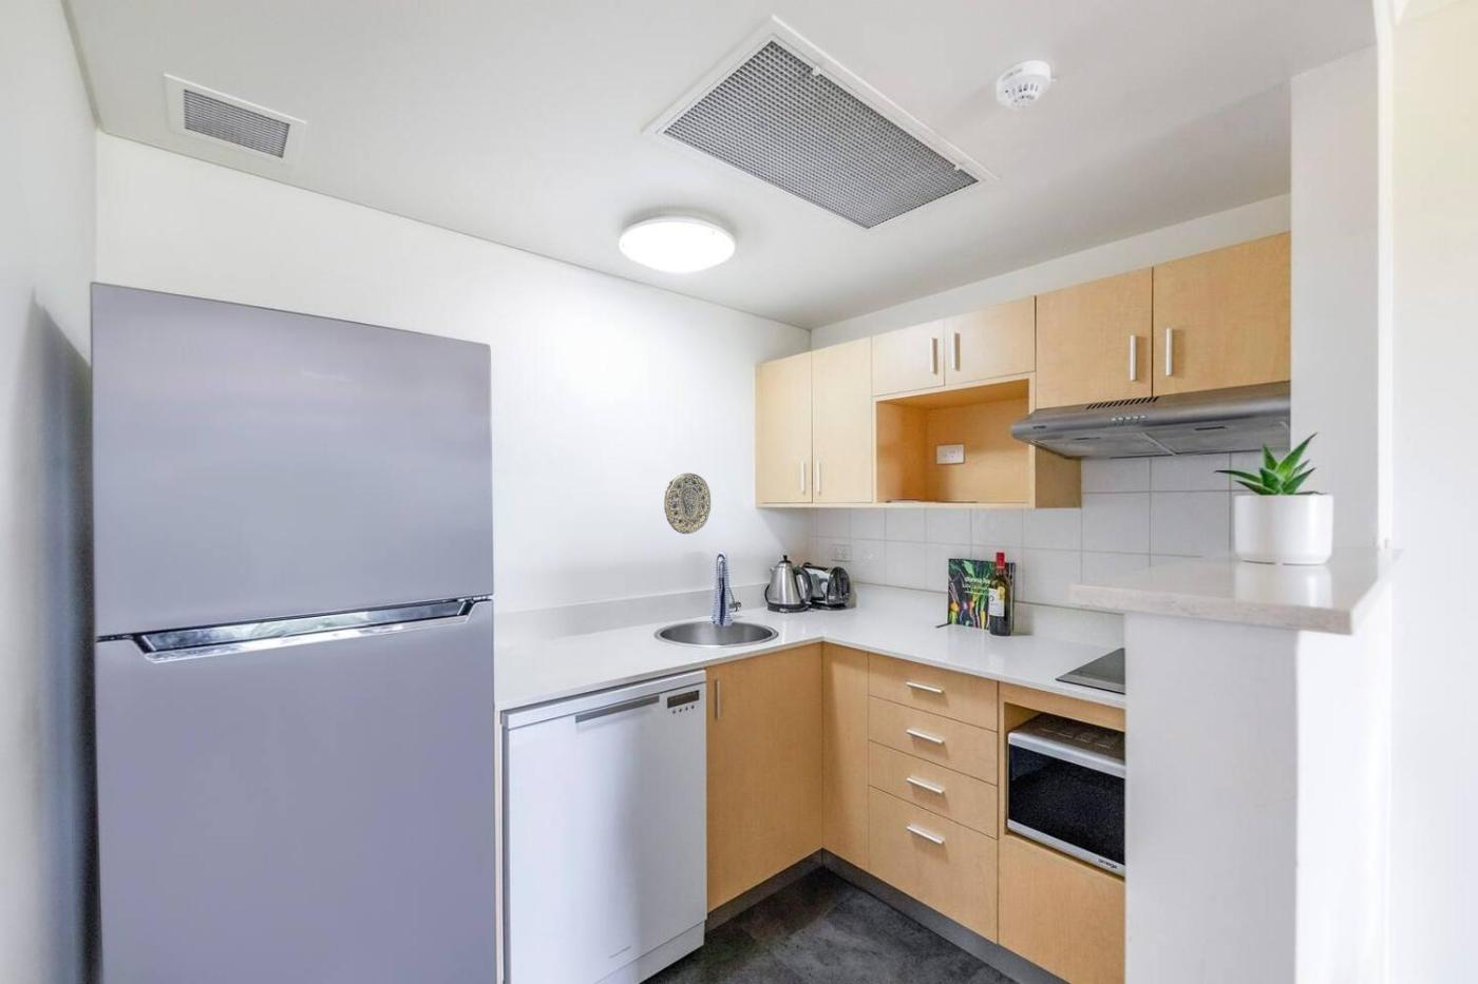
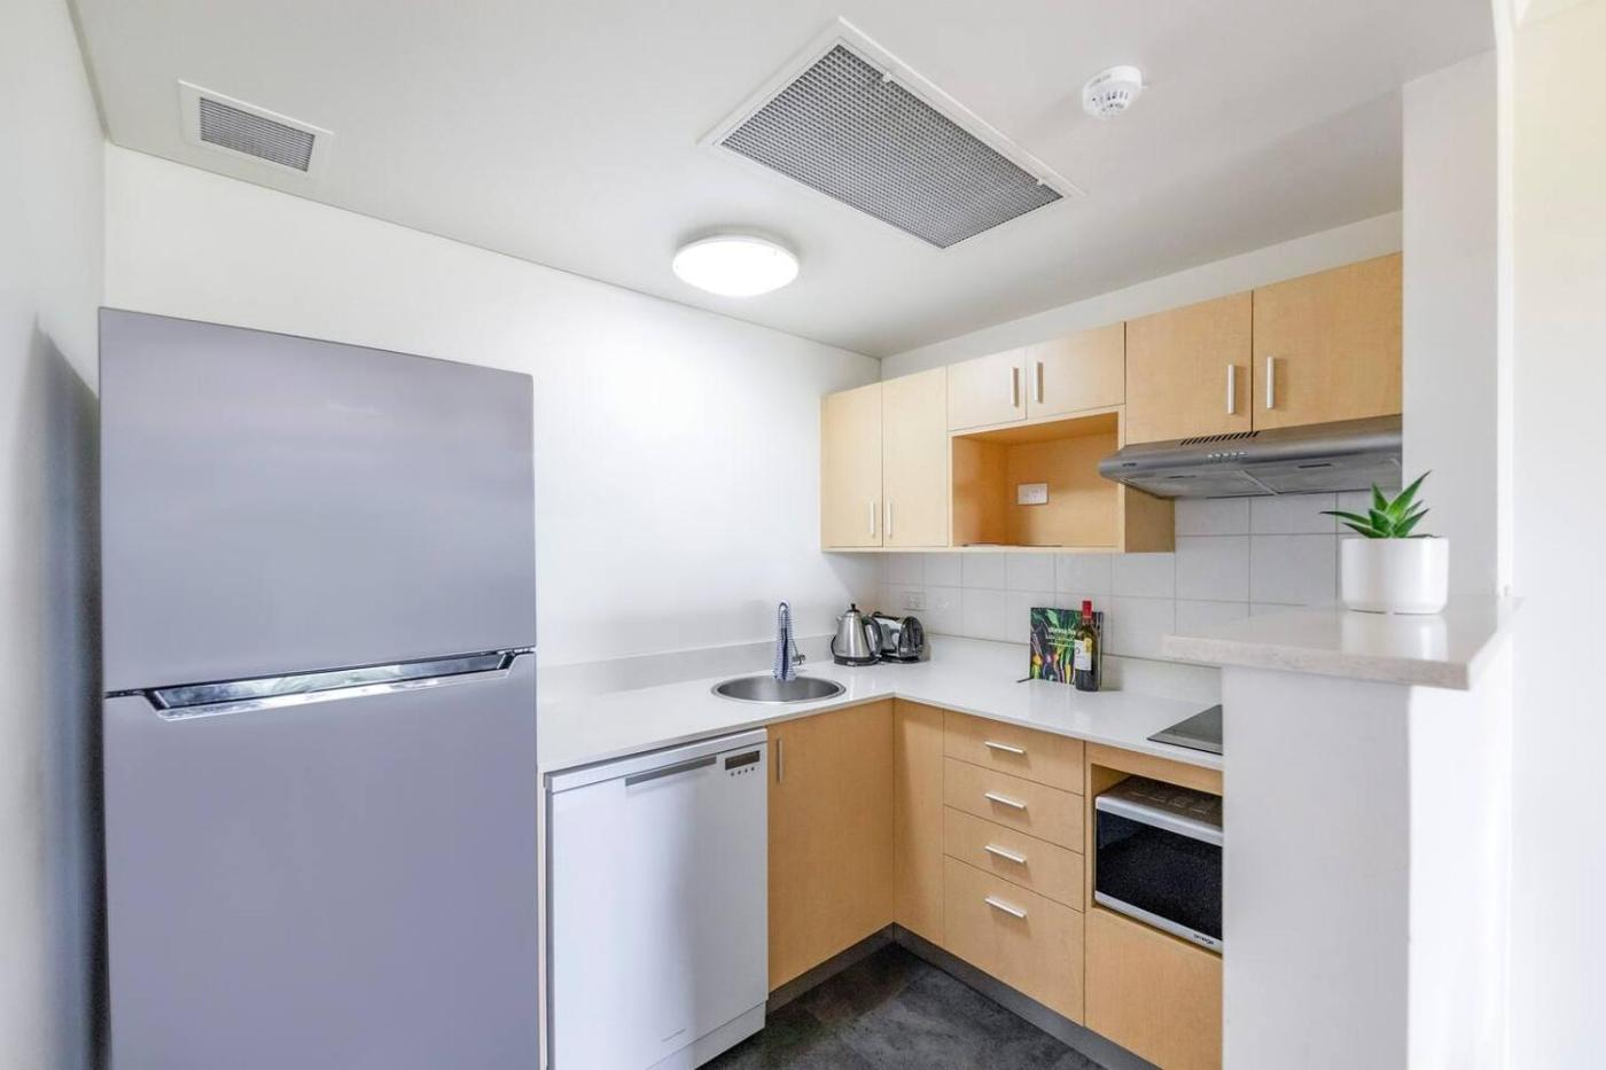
- decorative plate (688, 503)
